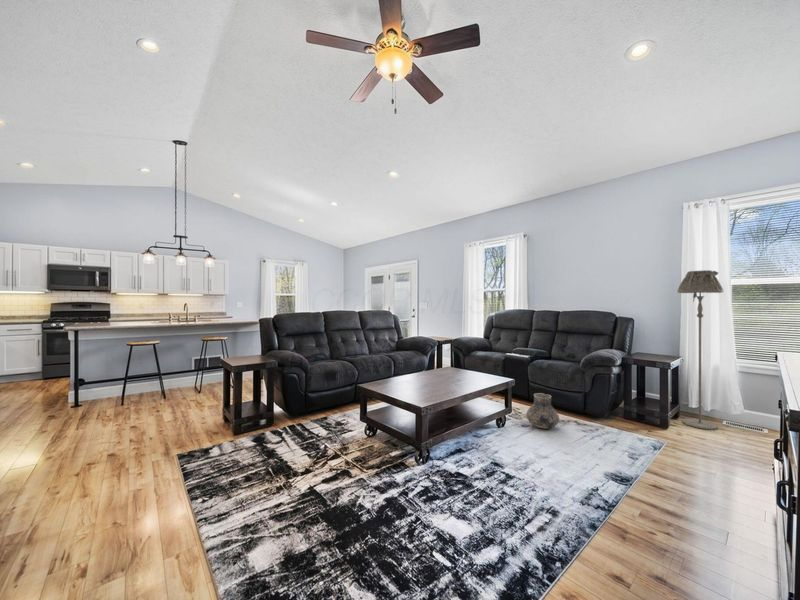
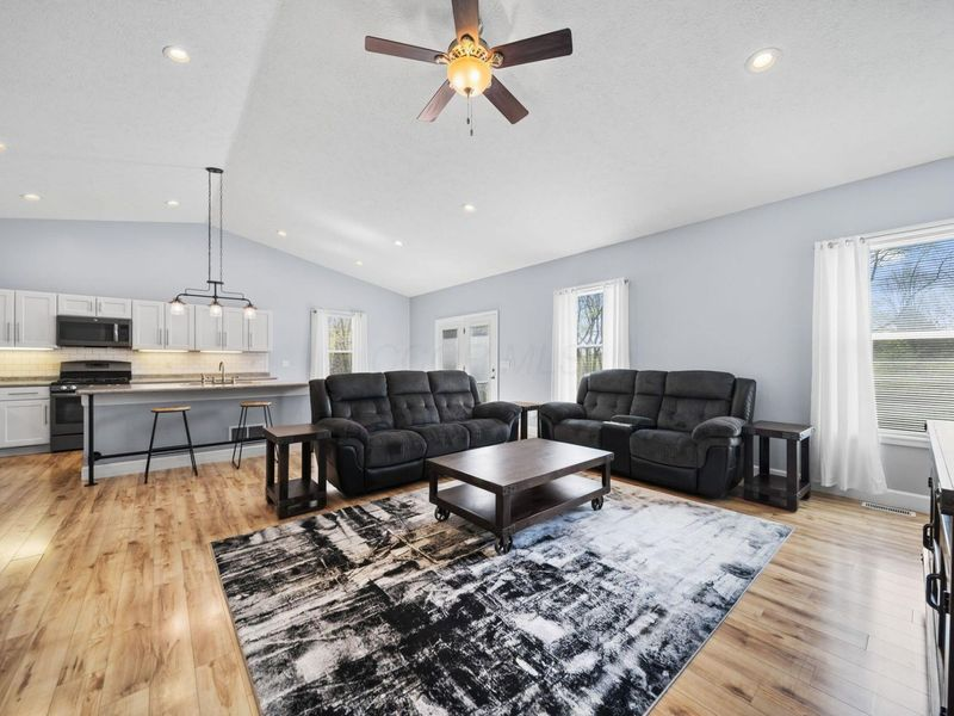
- floor lamp (699, 347)
- vase (542, 410)
